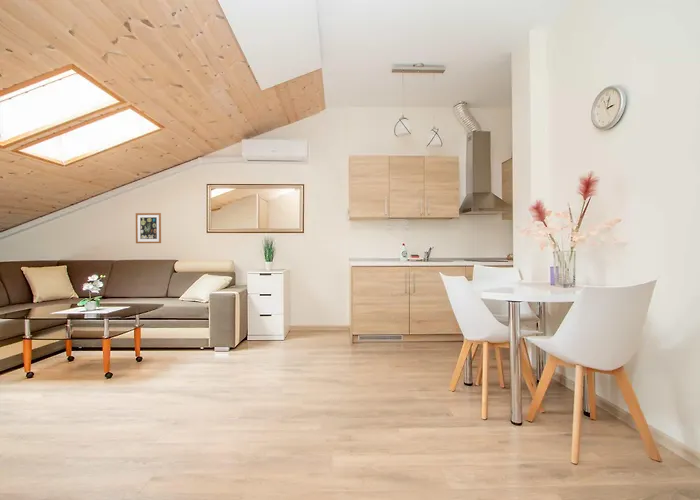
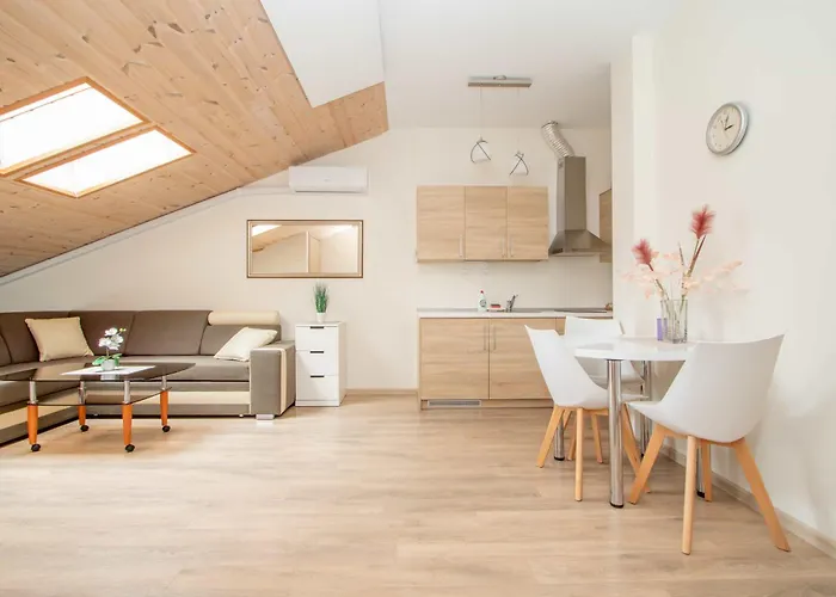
- wall art (148, 228)
